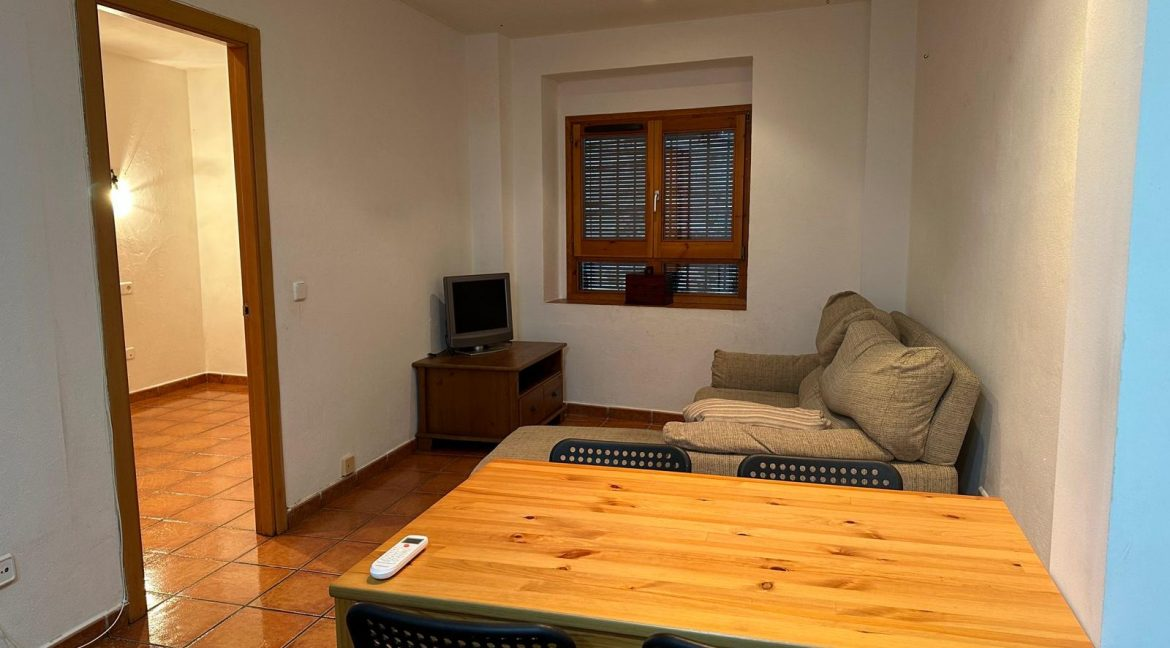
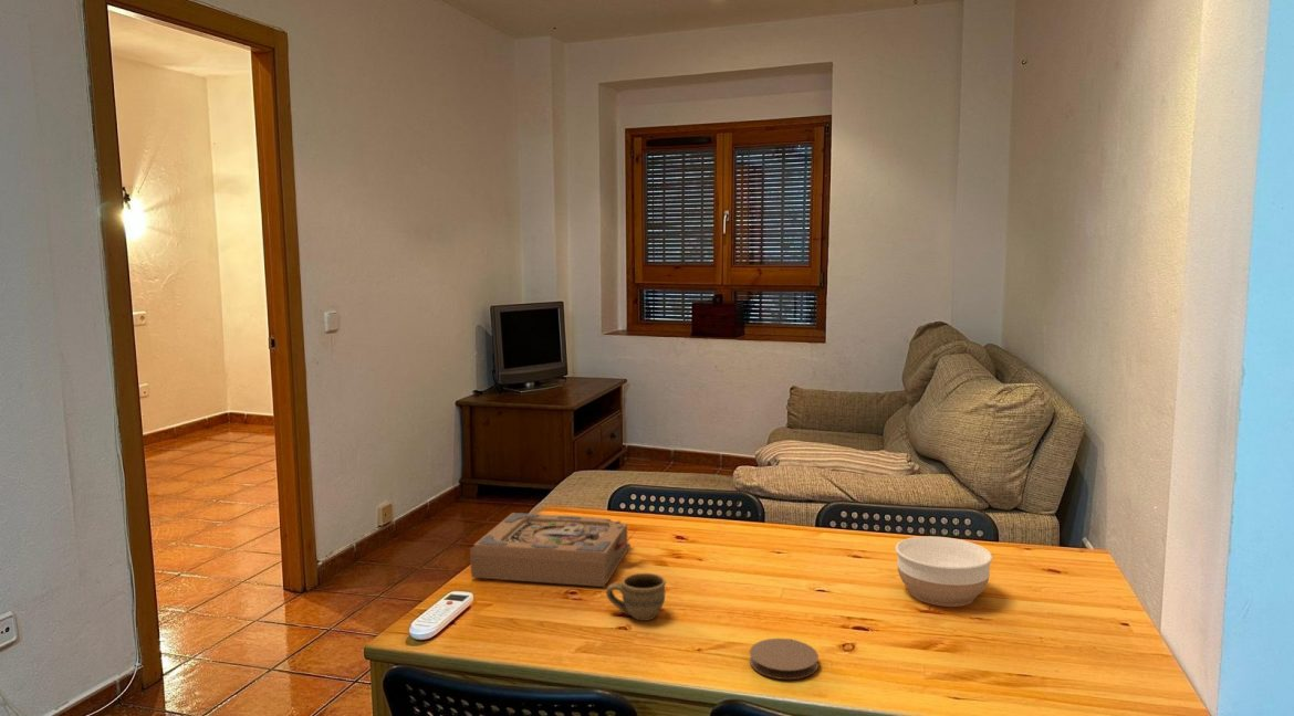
+ coaster (783, 657)
+ cup (636, 597)
+ bowl (942, 572)
+ book (564, 543)
